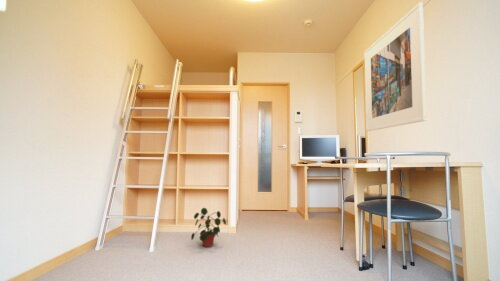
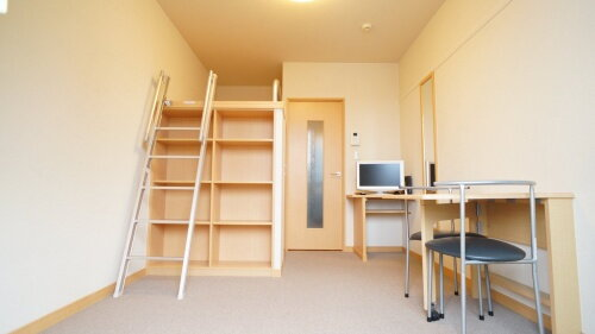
- potted plant (208, 226)
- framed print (389, 78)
